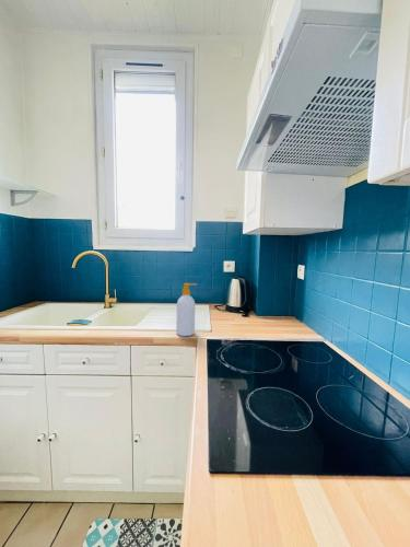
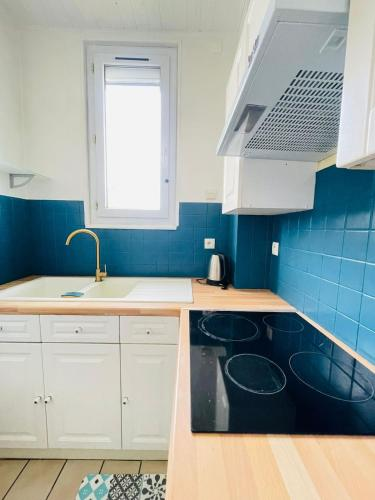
- soap bottle (186, 309)
